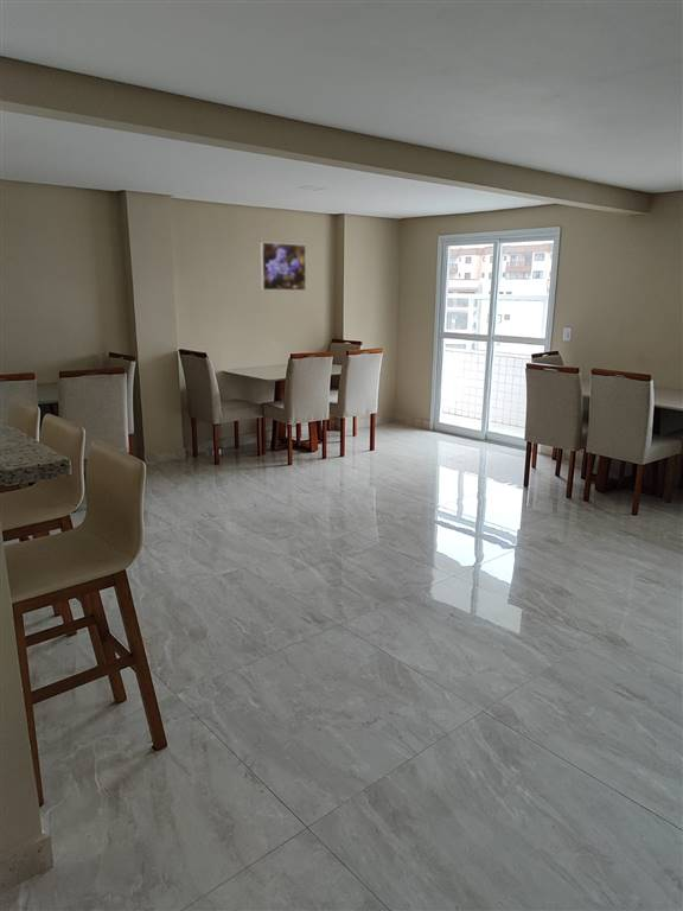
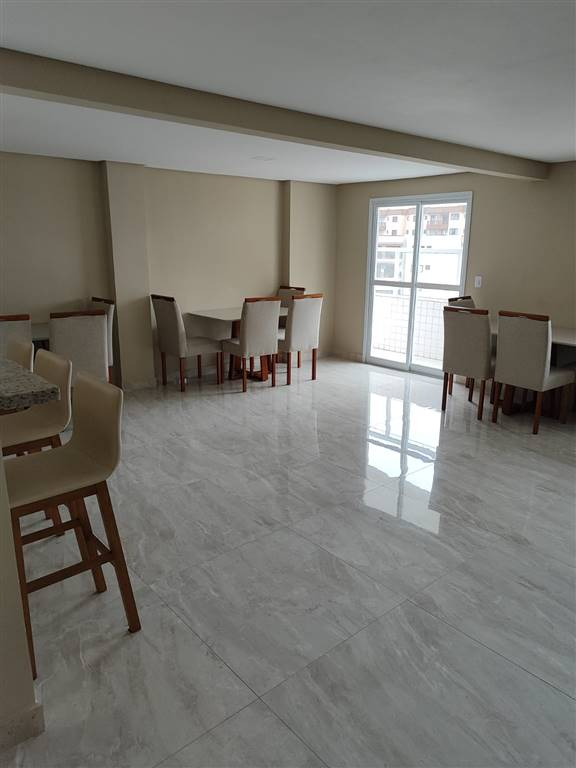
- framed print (283, 267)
